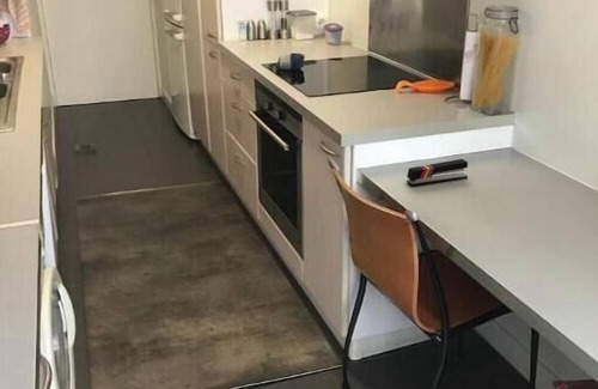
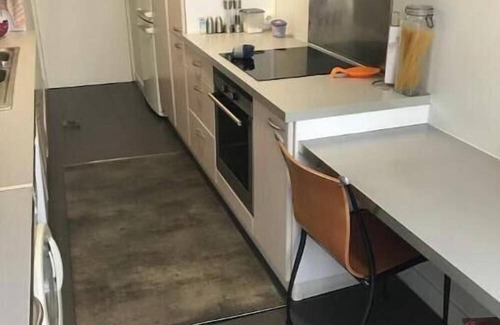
- stapler (437, 171)
